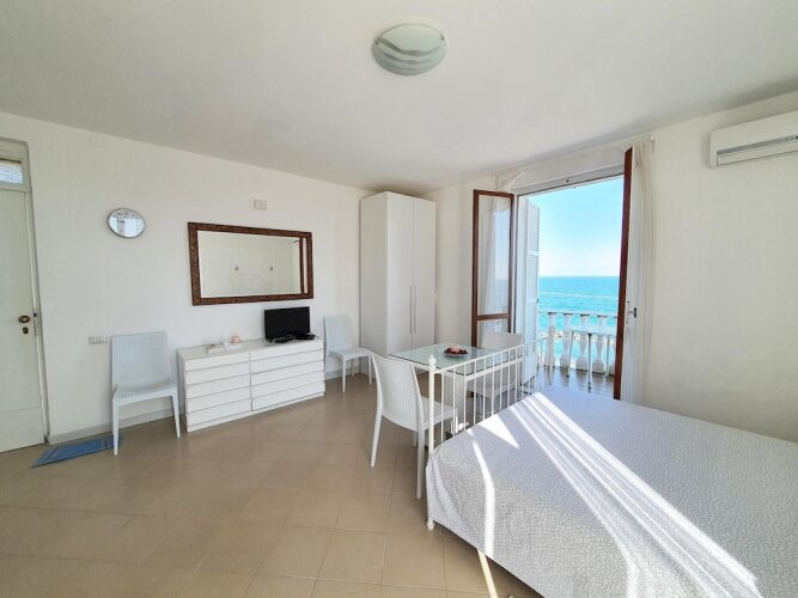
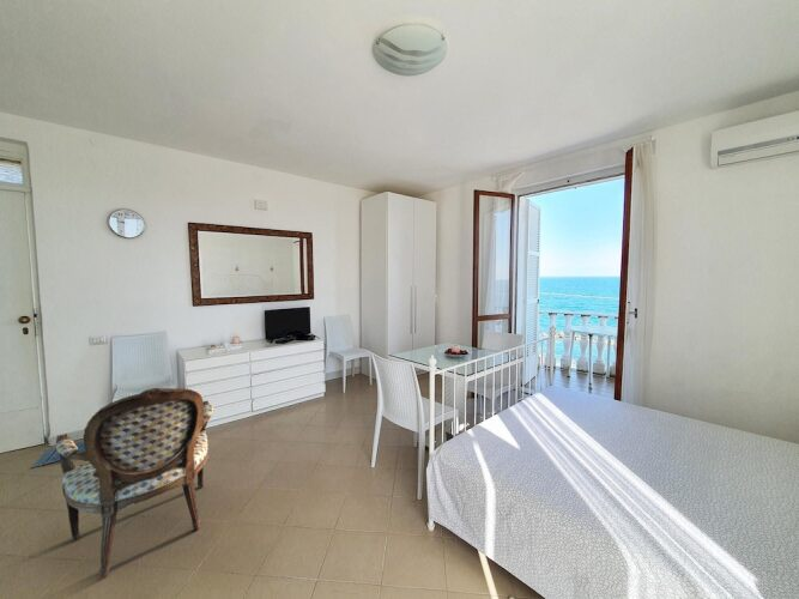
+ armchair (151, 452)
